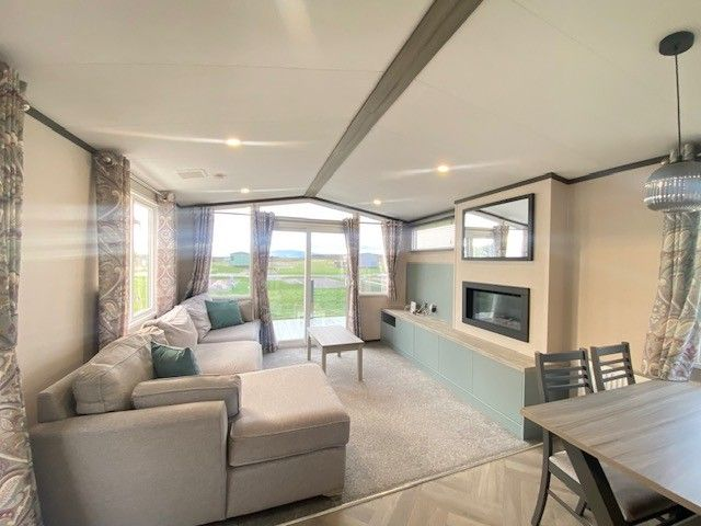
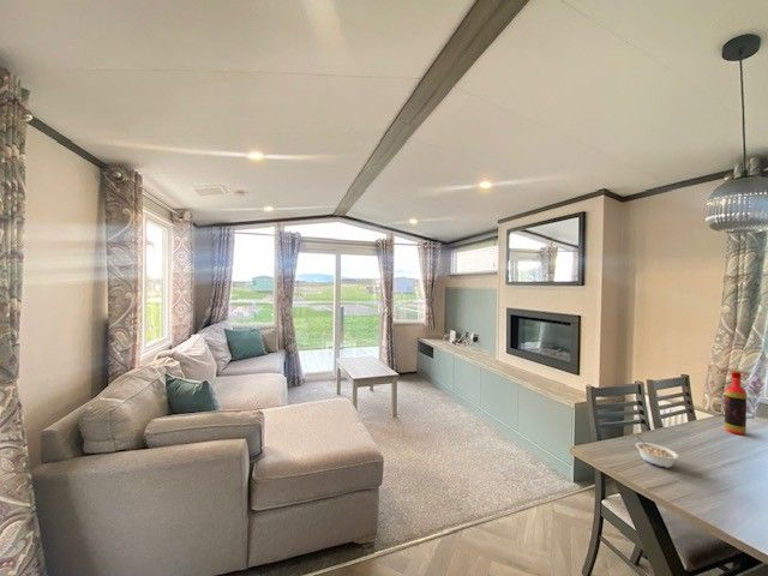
+ bottle (736, 401)
+ legume (654, 454)
